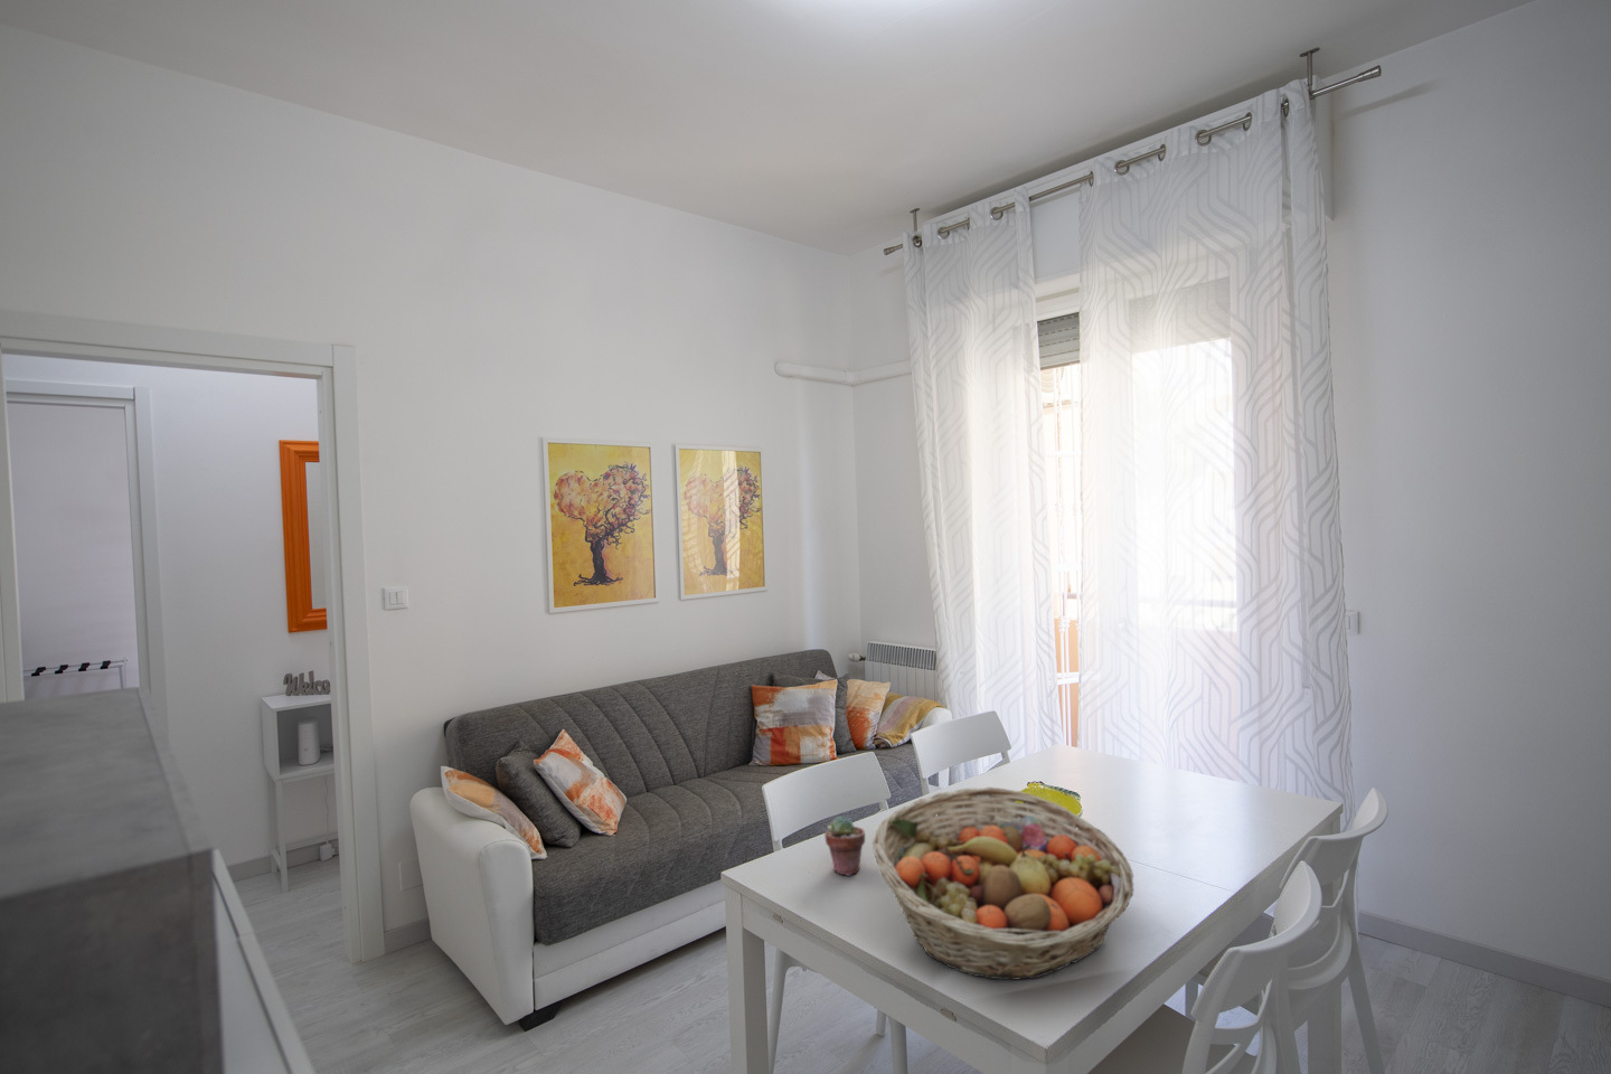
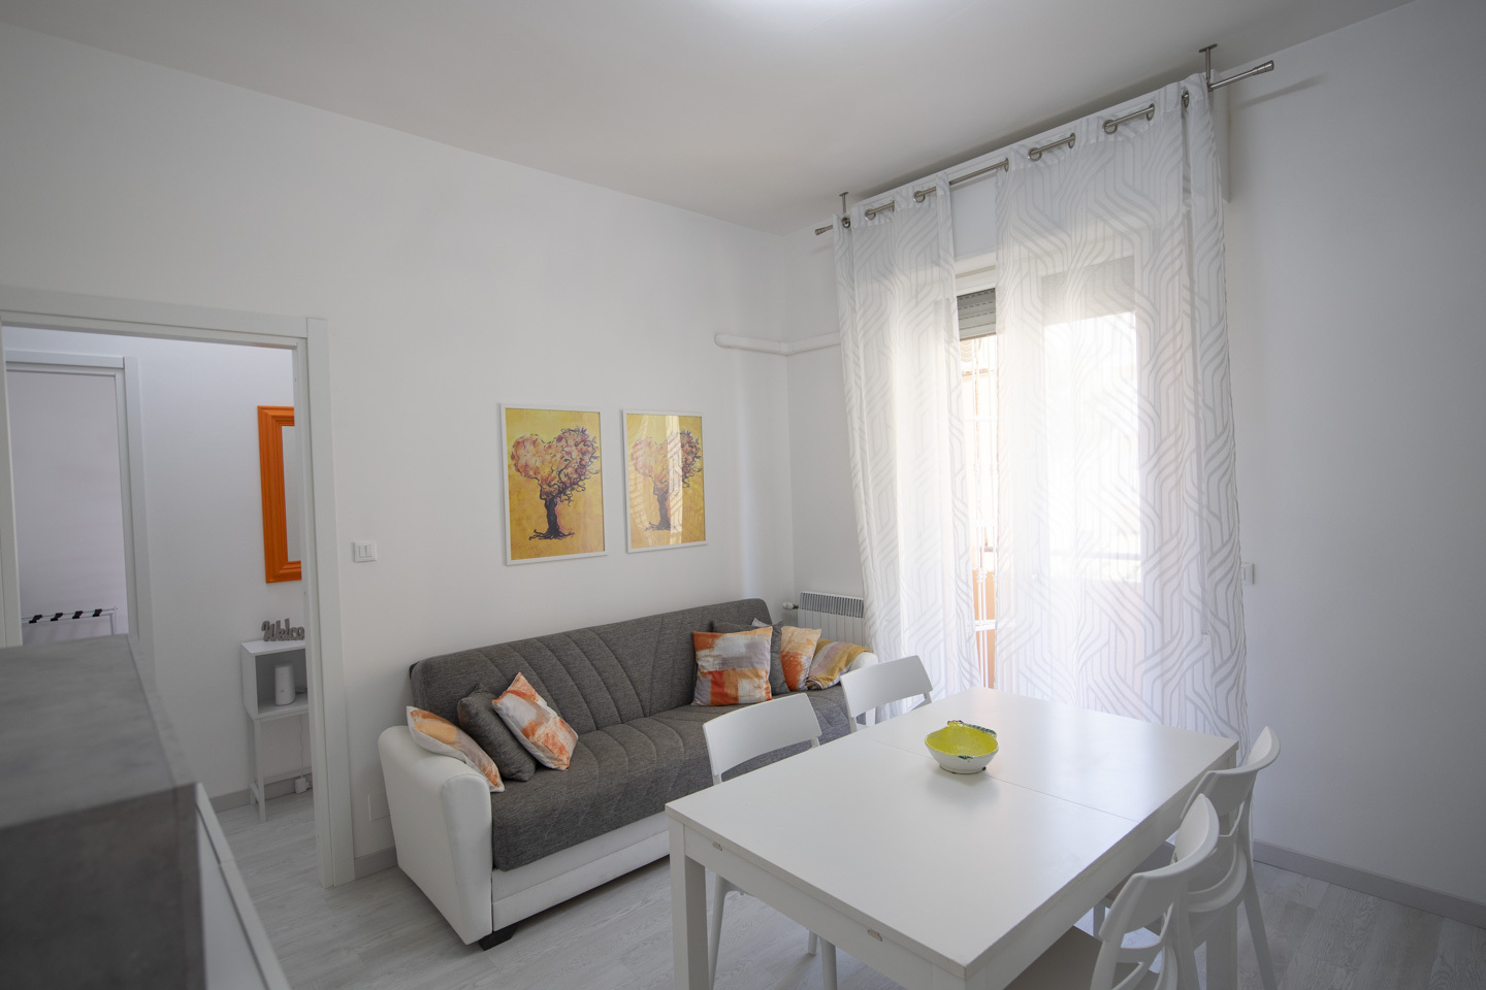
- potted succulent (845, 843)
- fruit basket (1001, 875)
